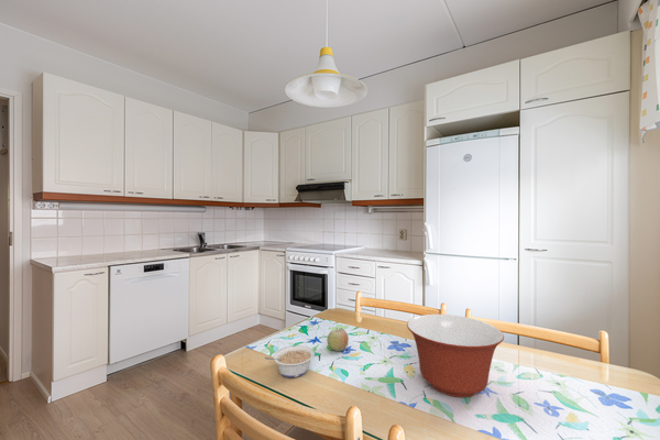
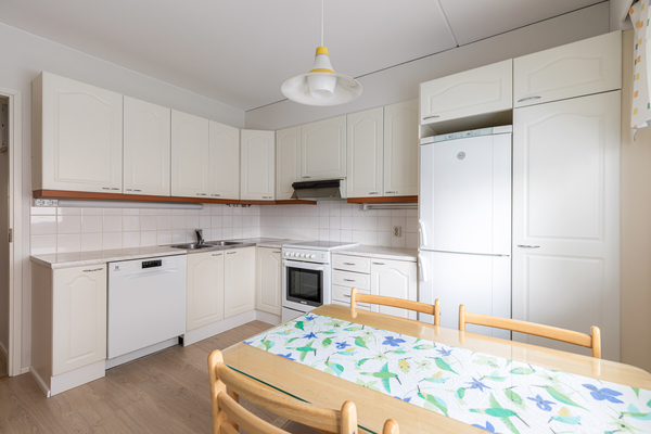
- fruit (338, 338)
- mixing bowl (452, 355)
- legume (293, 361)
